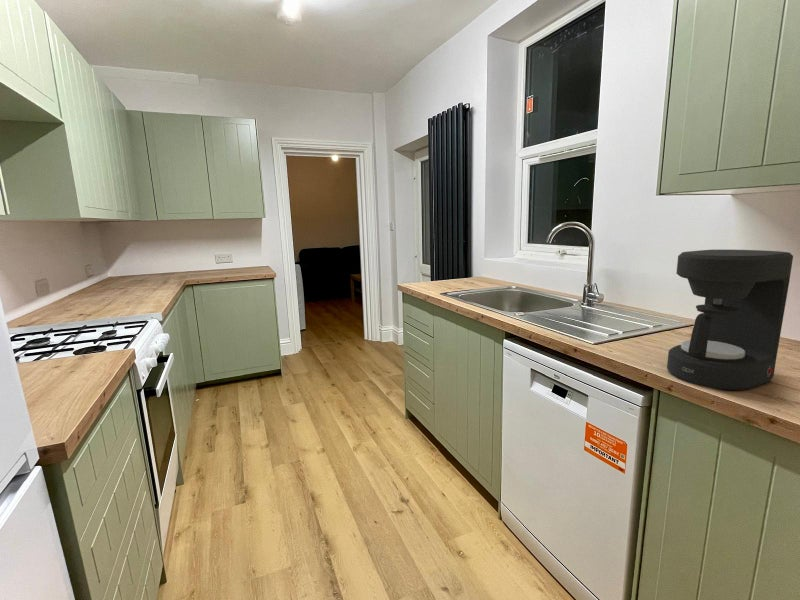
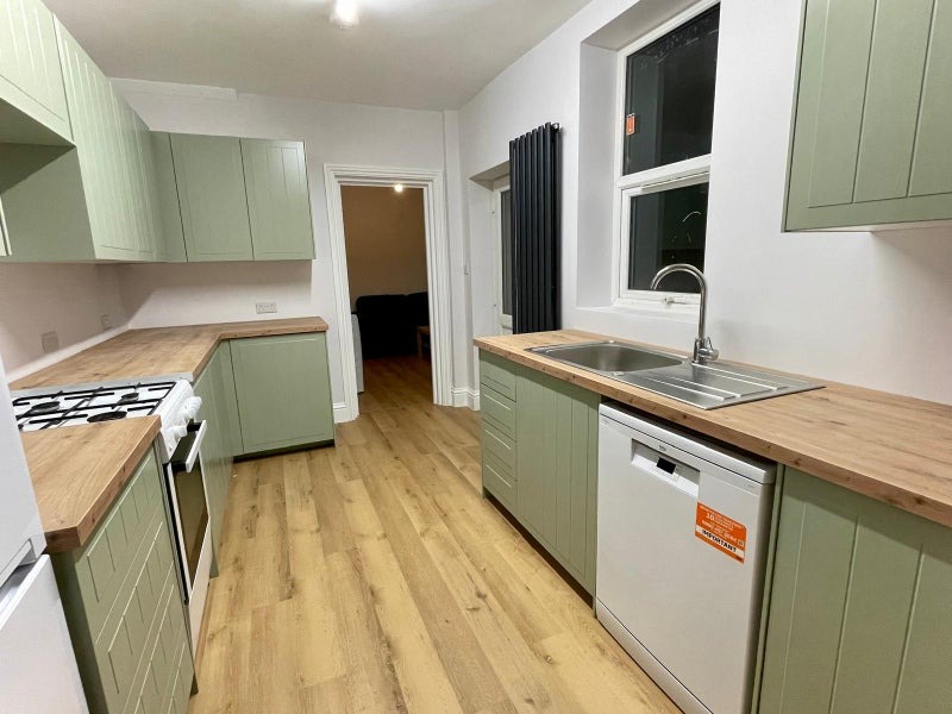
- coffee maker (723, 315)
